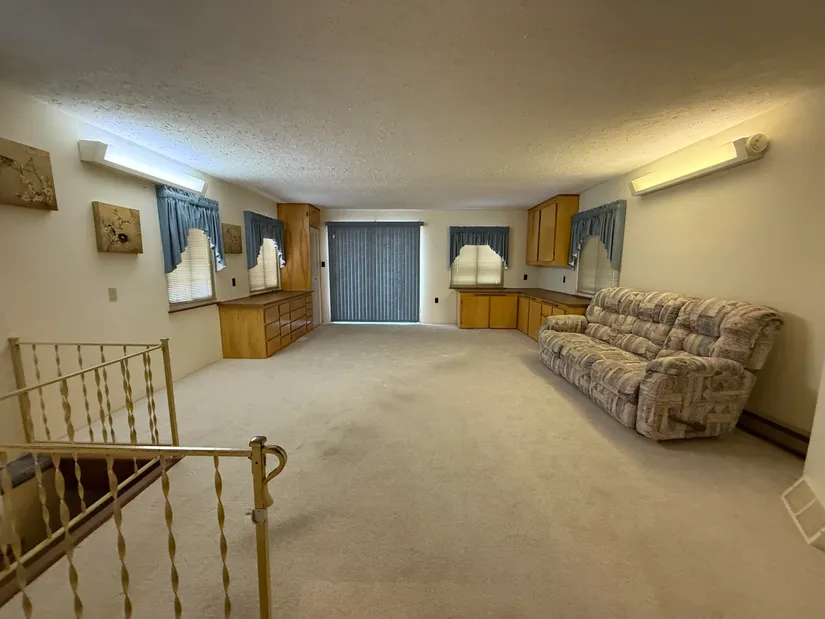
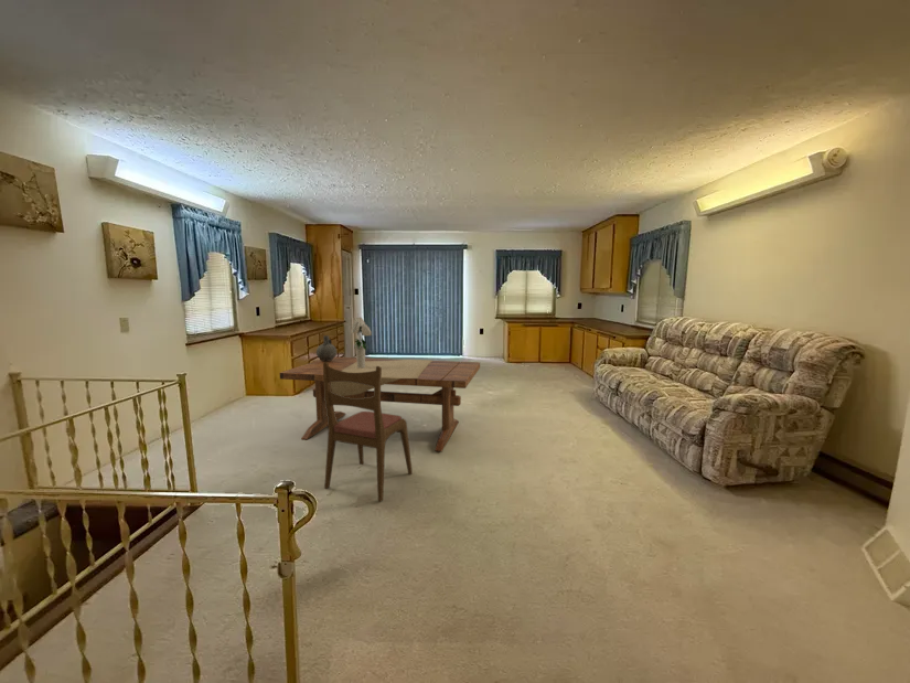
+ bouquet (361, 342)
+ dining table (386, 398)
+ ceramic jug (325, 348)
+ dining chair (367, 420)
